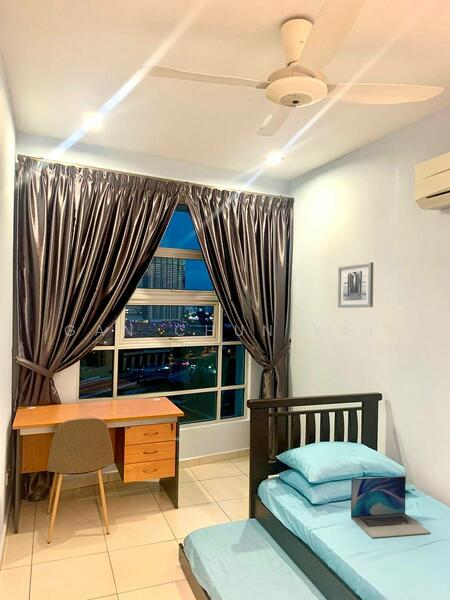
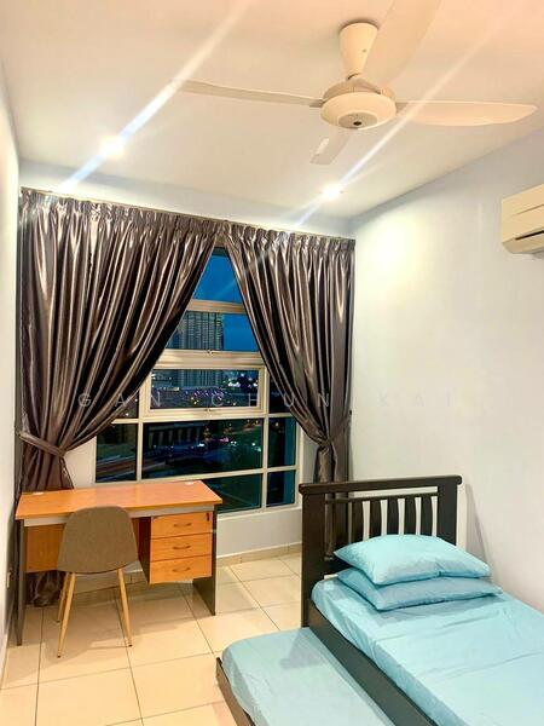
- wall art (354, 286)
- laptop (389, 505)
